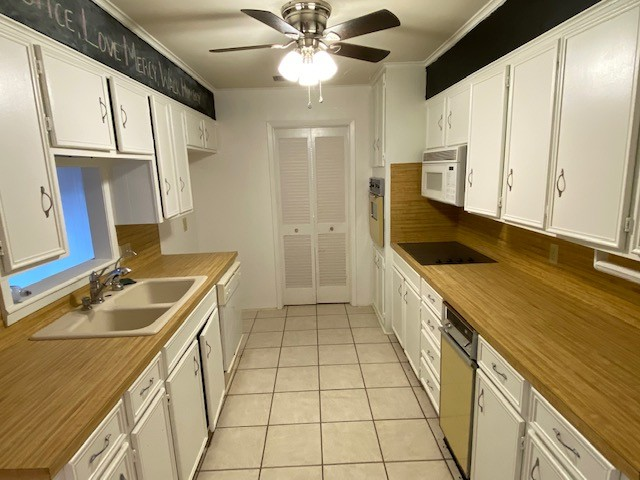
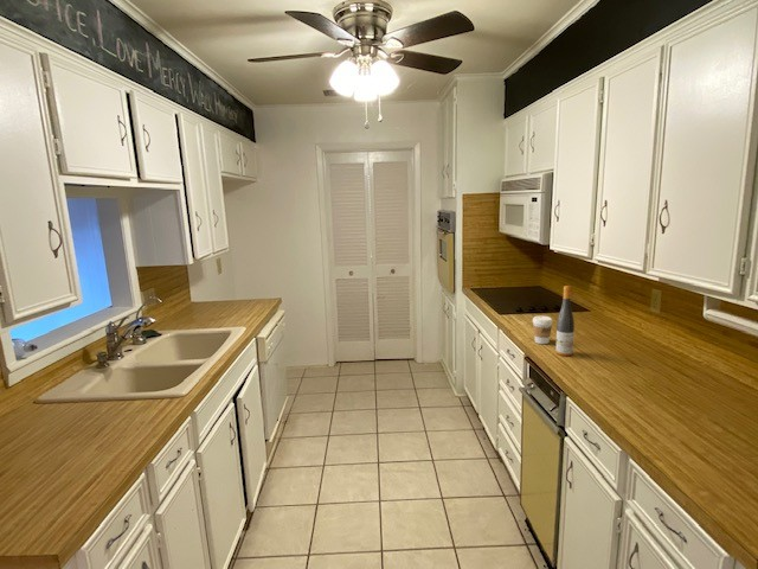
+ coffee cup (541, 330)
+ wine bottle (565, 320)
